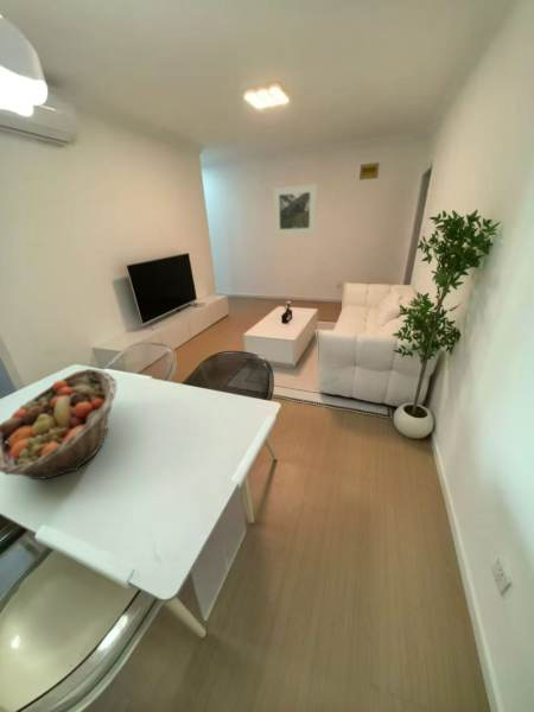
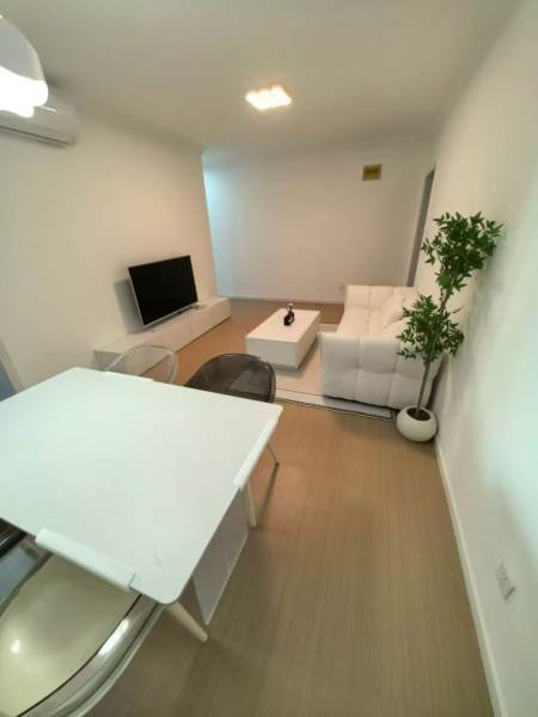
- fruit basket (62, 419)
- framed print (294, 211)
